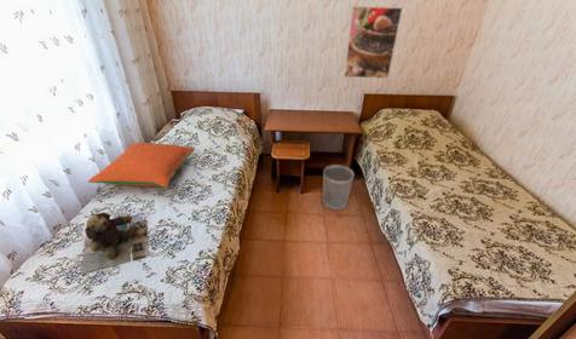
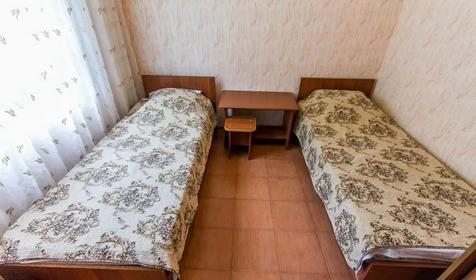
- pillow (146, 163)
- teddy bear (114, 230)
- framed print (370, 44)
- wastebasket (335, 188)
